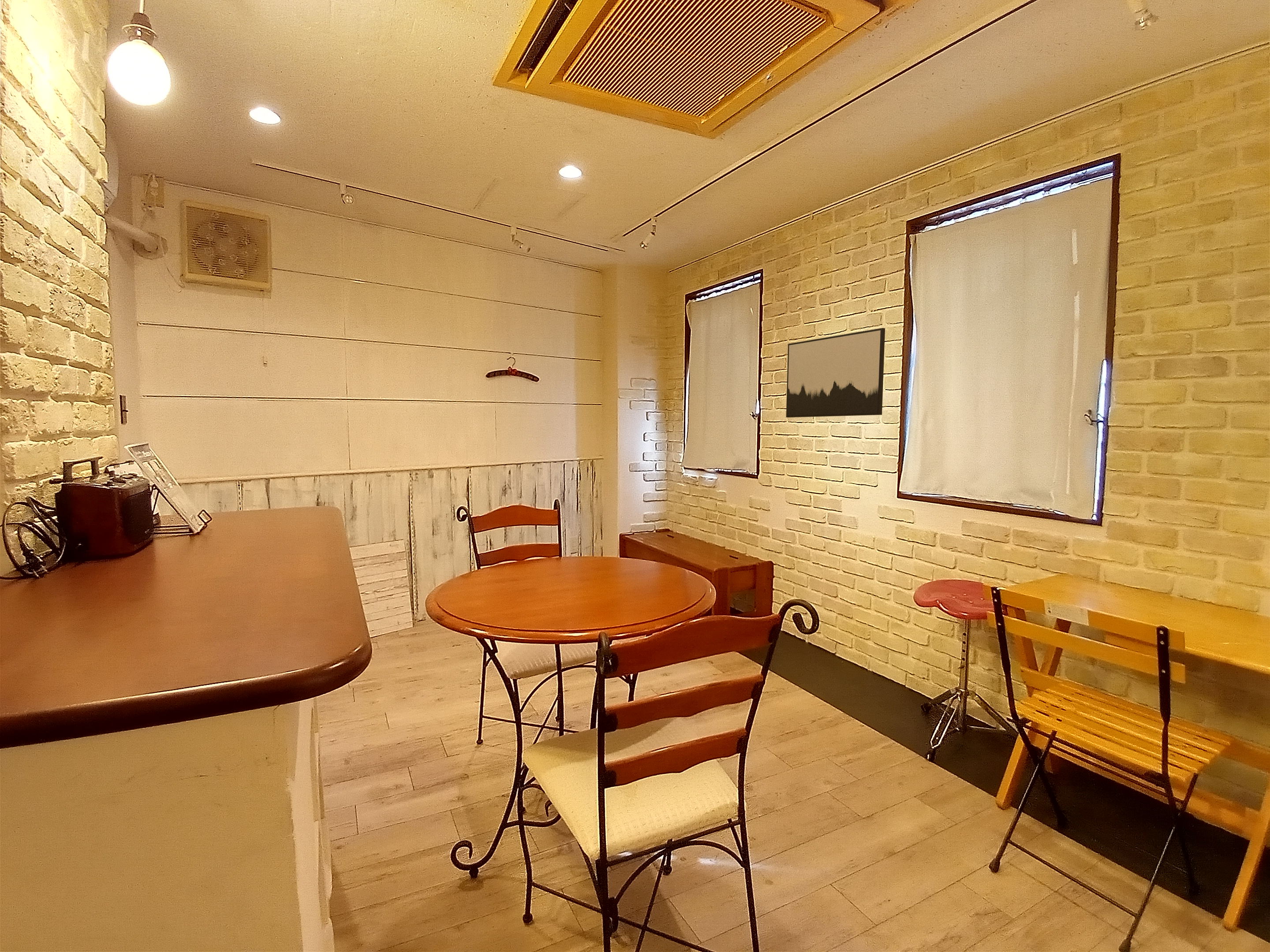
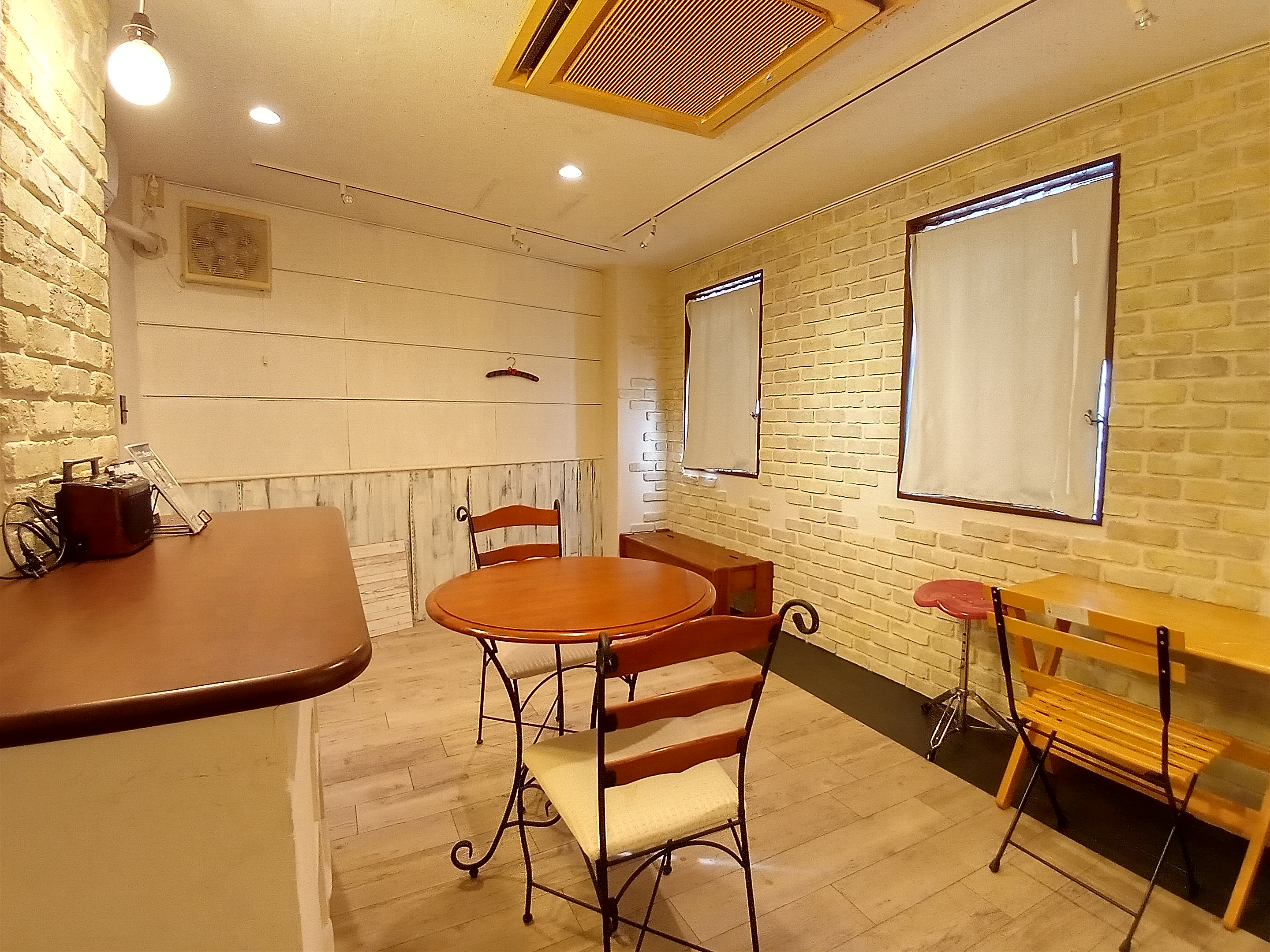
- wall art (831, 376)
